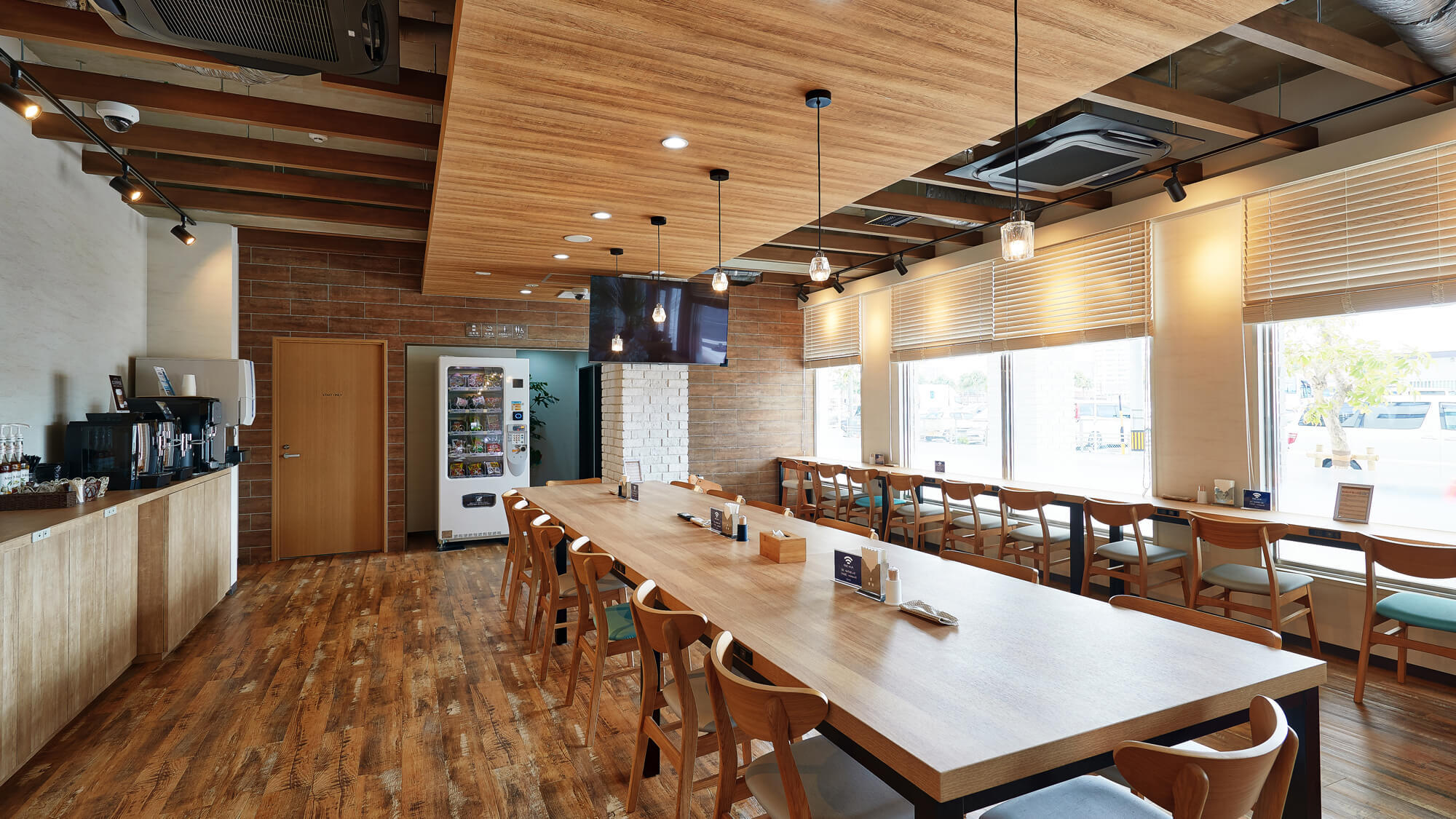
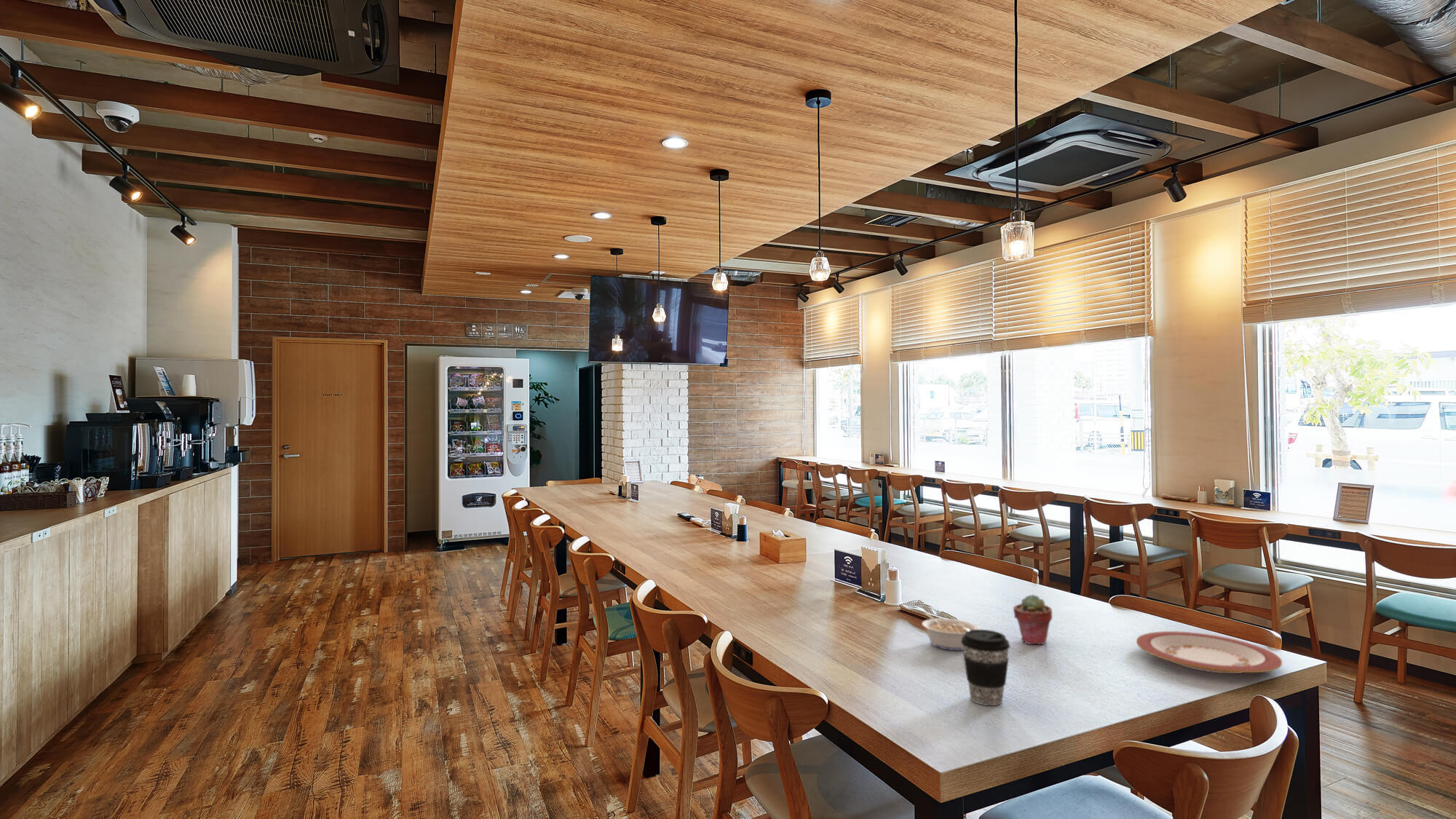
+ legume (948, 633)
+ plate (1206, 654)
+ coffee cup (985, 667)
+ potted succulent (1033, 617)
